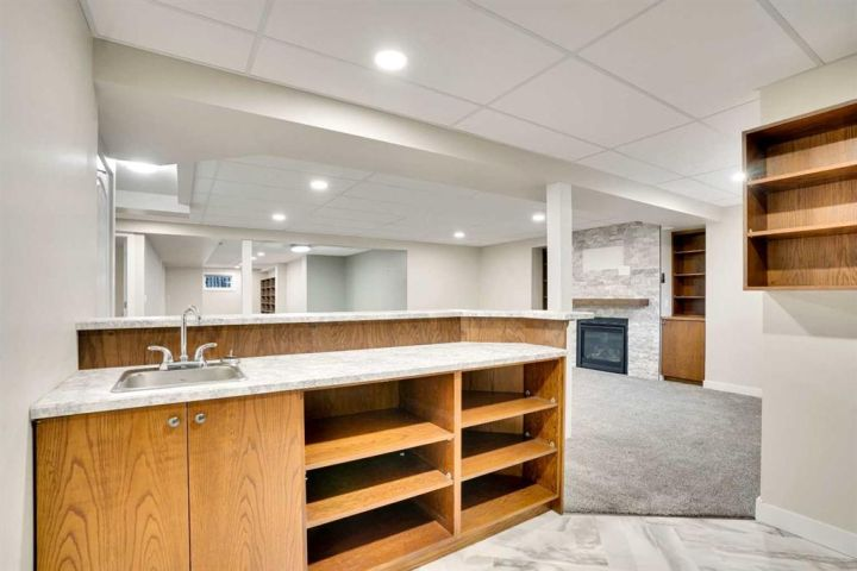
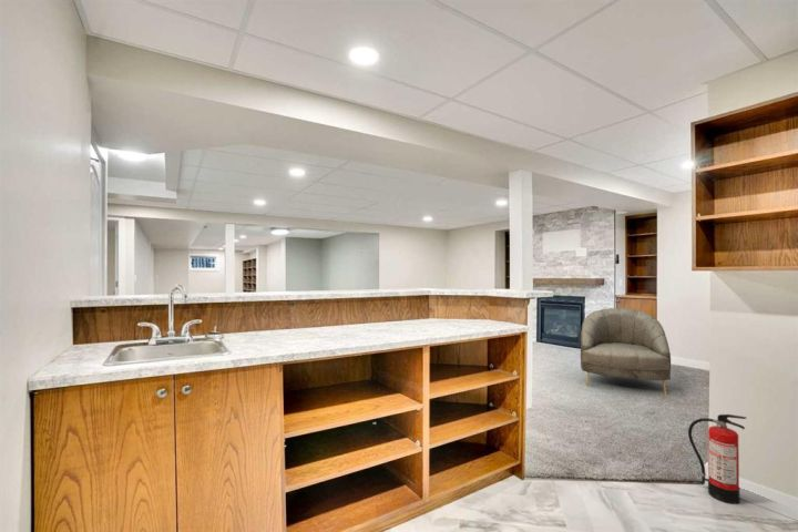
+ fire extinguisher (715, 451)
+ armchair (622, 347)
